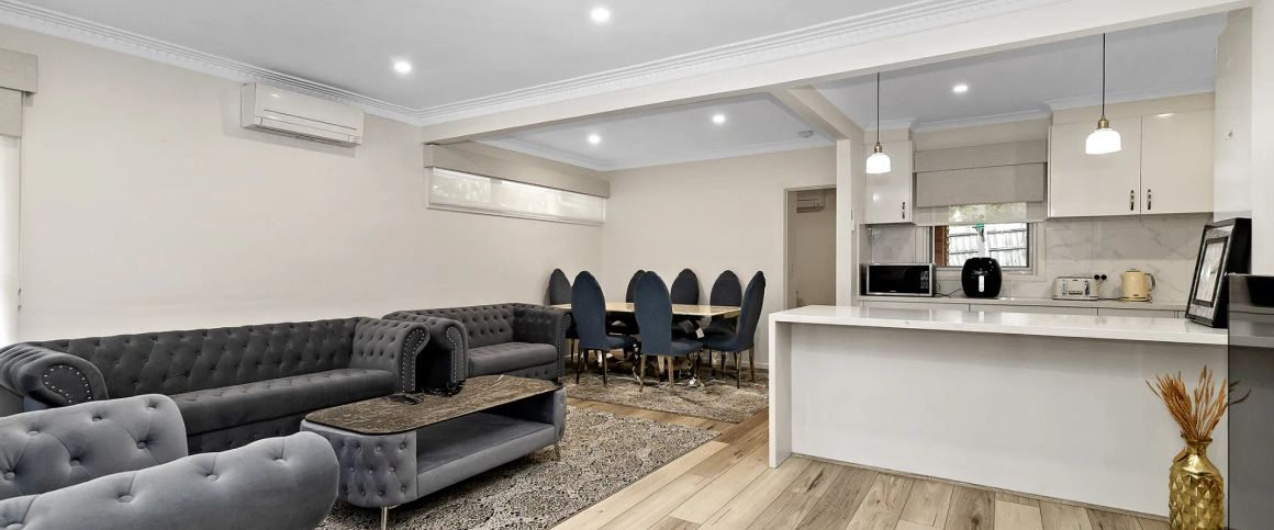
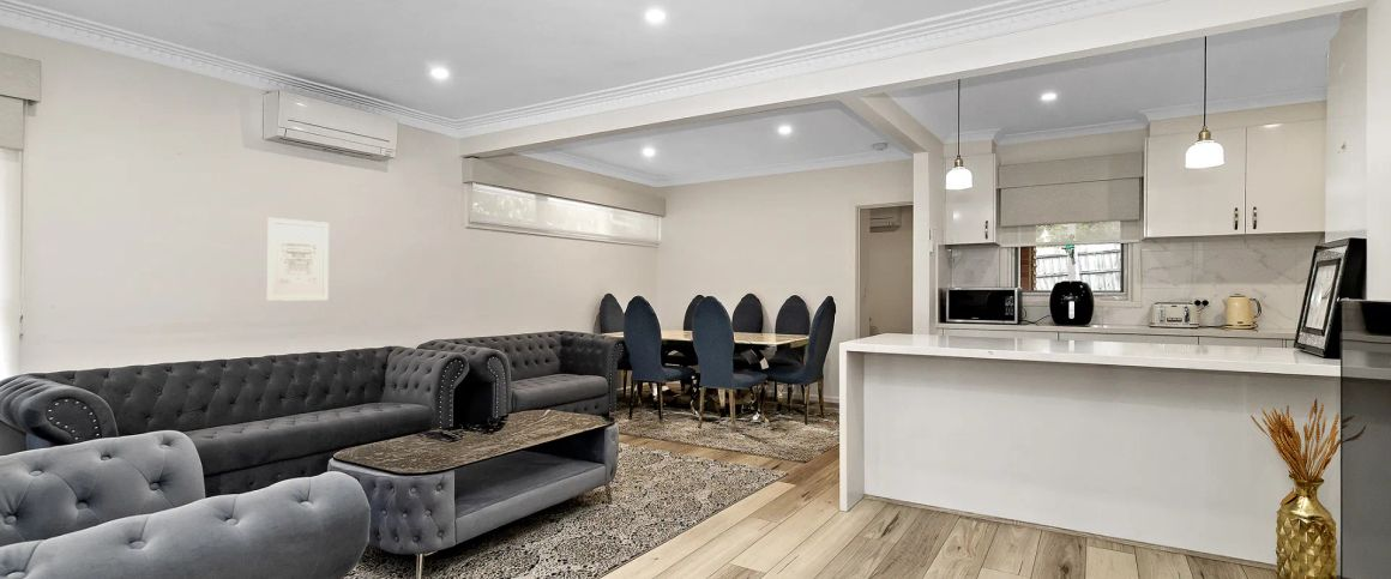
+ wall art (299, 260)
